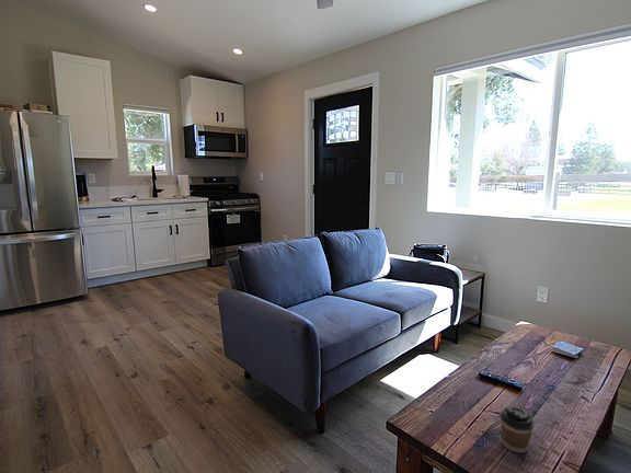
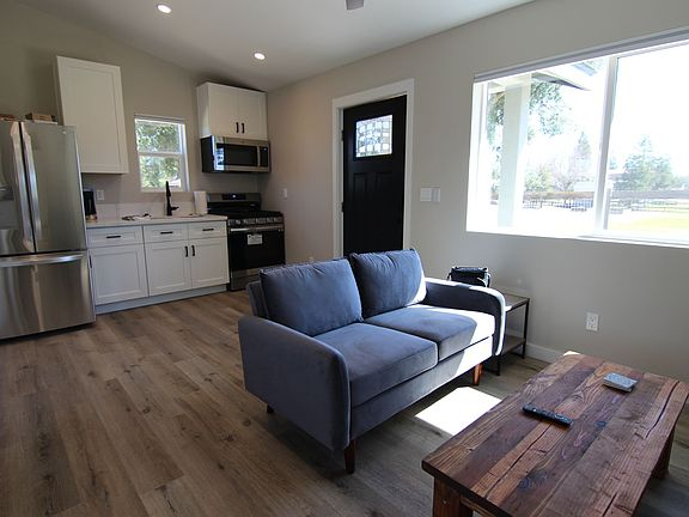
- coffee cup (516, 427)
